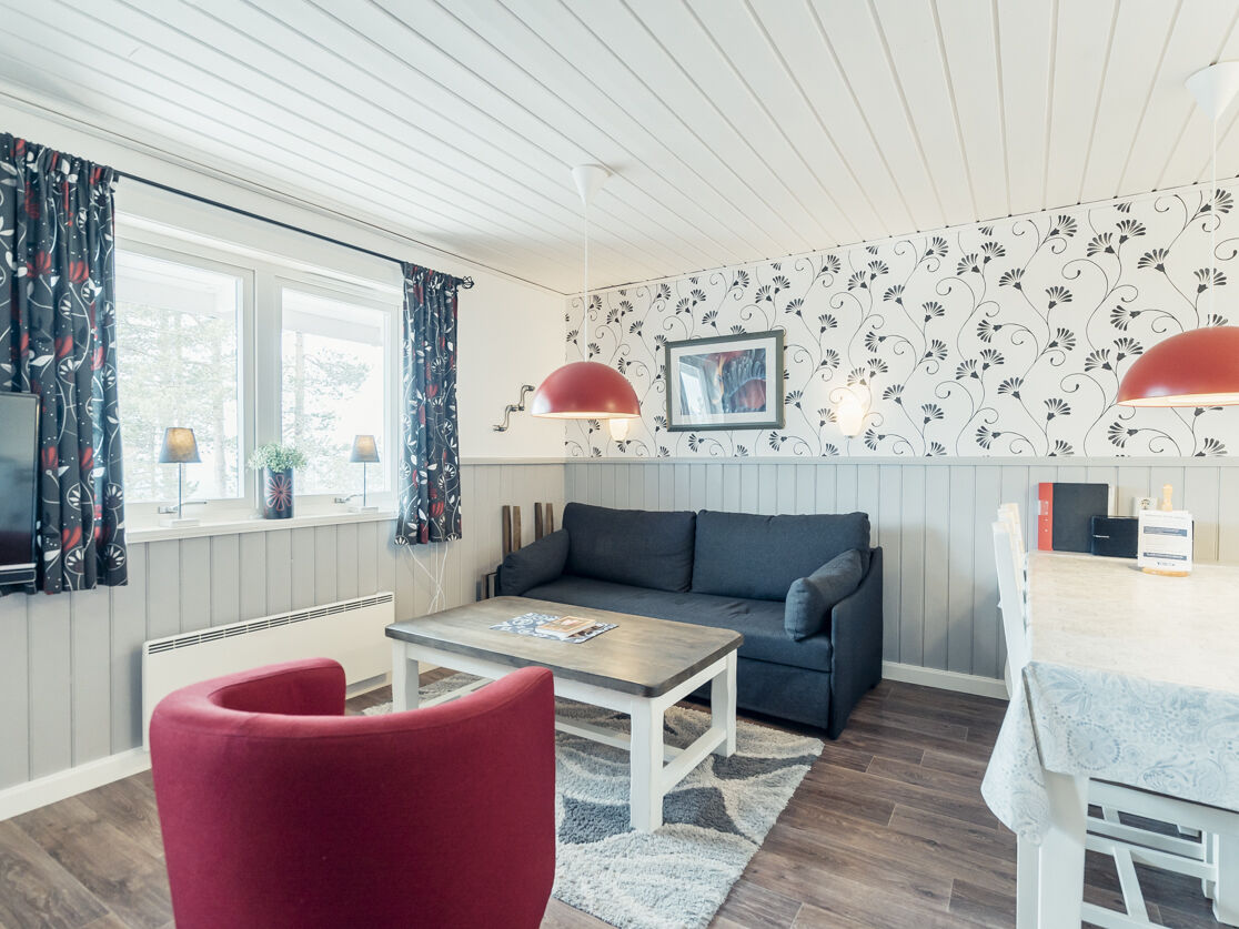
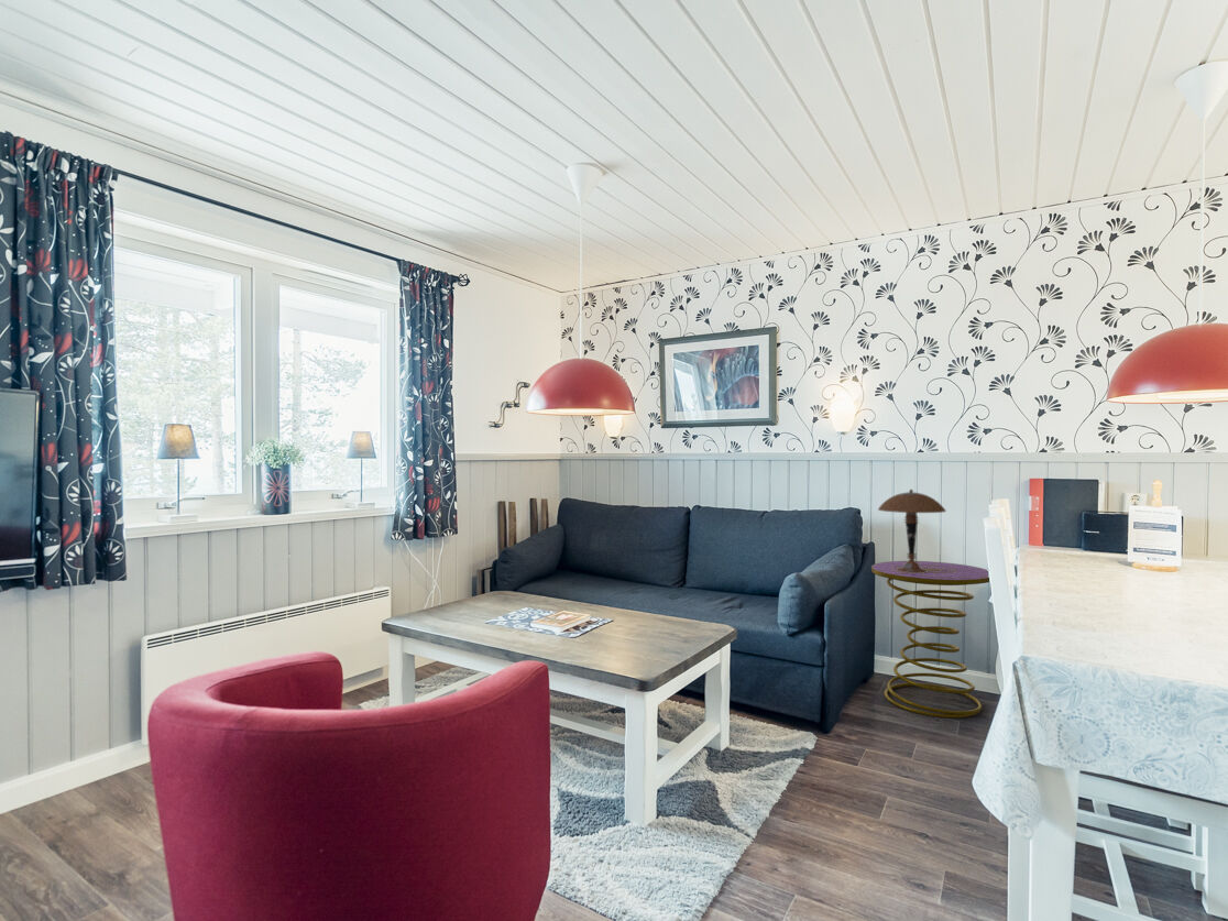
+ side table (931, 632)
+ table lamp (911, 529)
